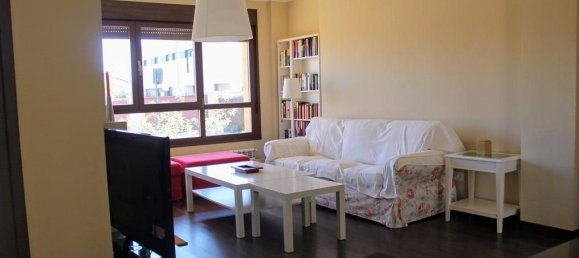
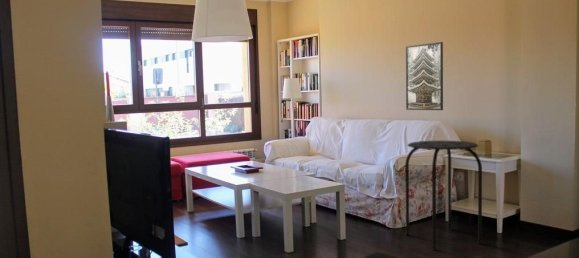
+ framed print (423, 77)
+ stool (448, 191)
